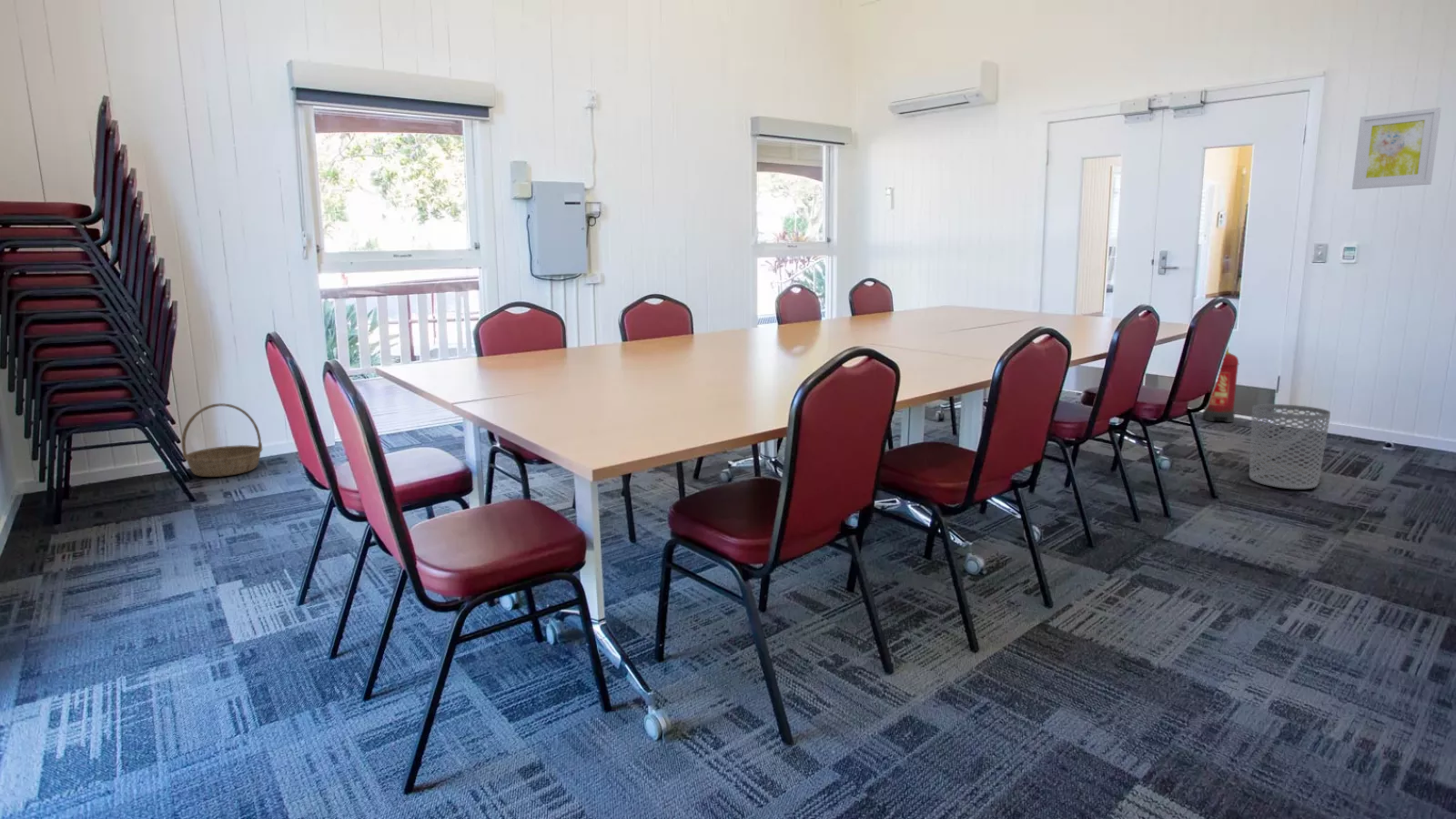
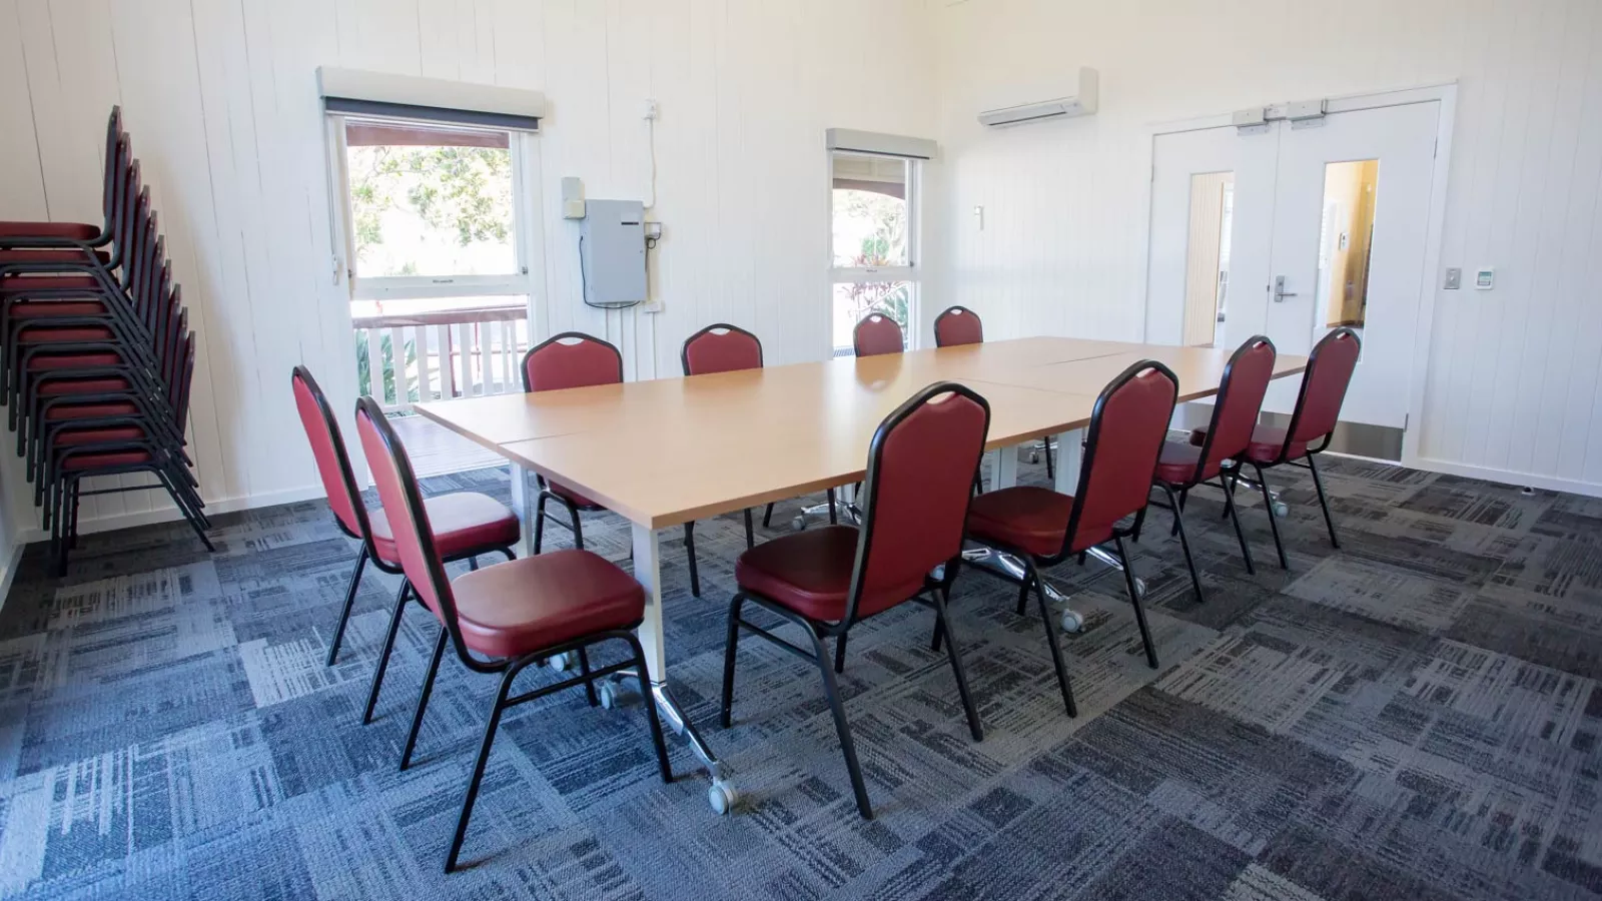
- fire extinguisher (1222, 379)
- basket (225, 446)
- wall art (1395, 149)
- waste bin (1286, 447)
